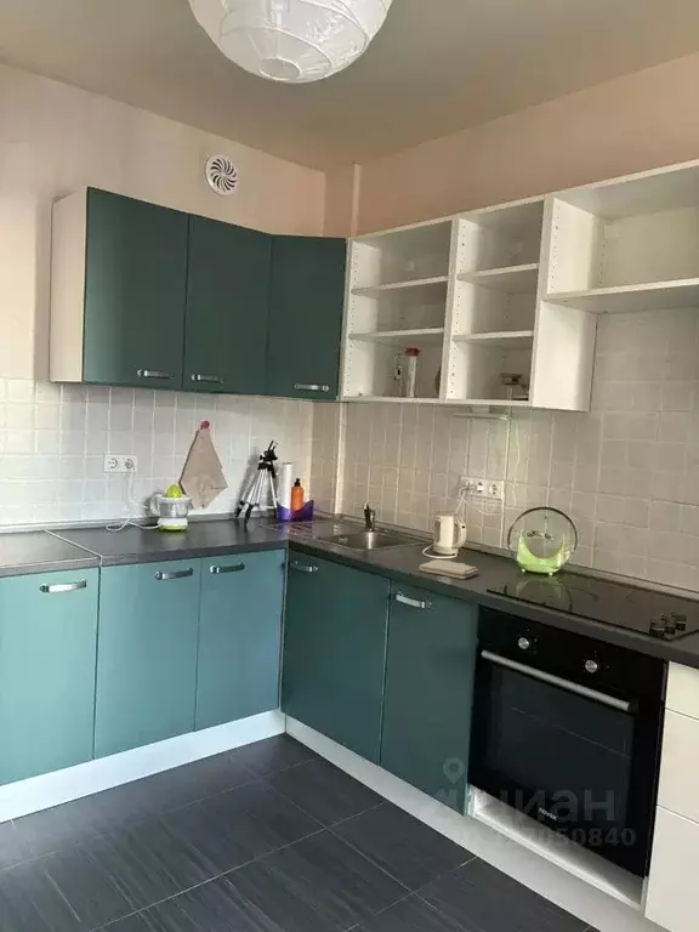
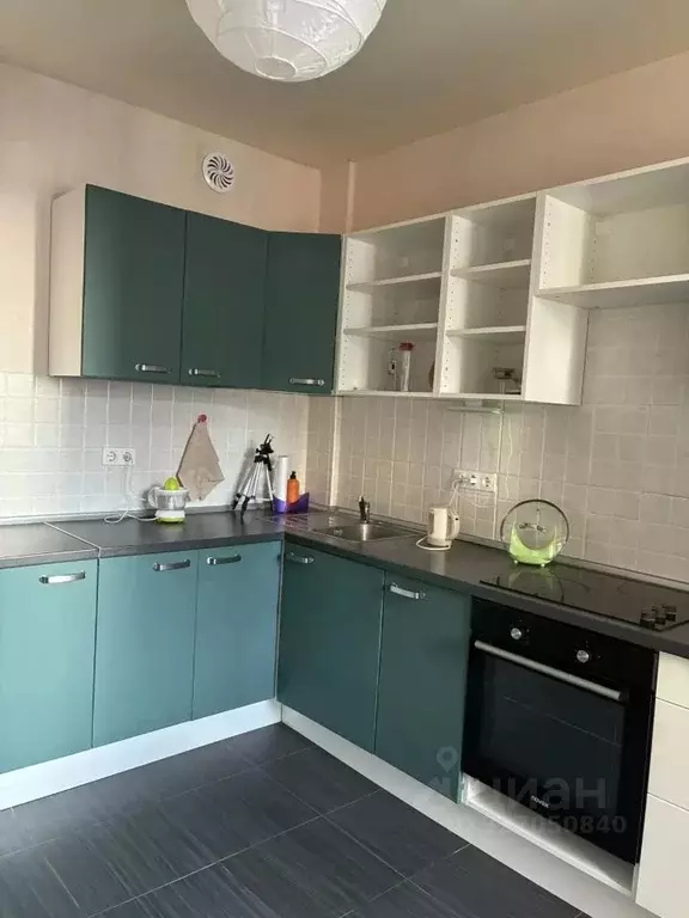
- washcloth (448, 568)
